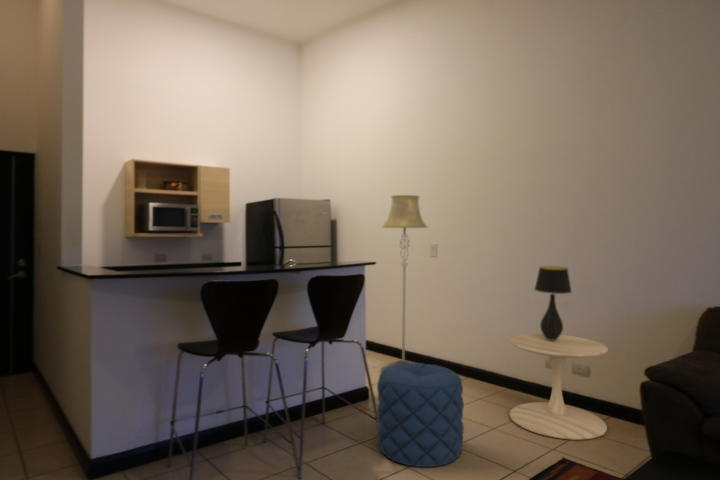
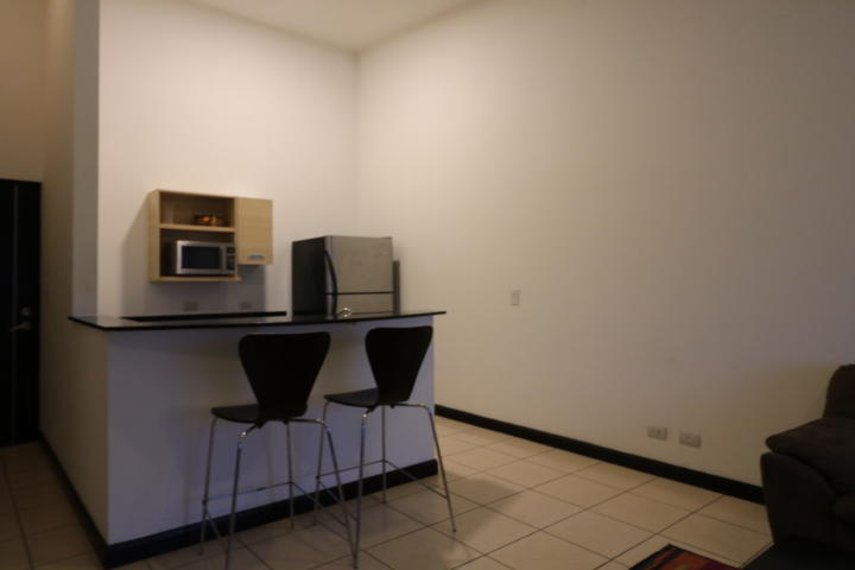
- pouf (419, 409)
- floor lamp (404, 284)
- table lamp (551, 302)
- side table (557, 381)
